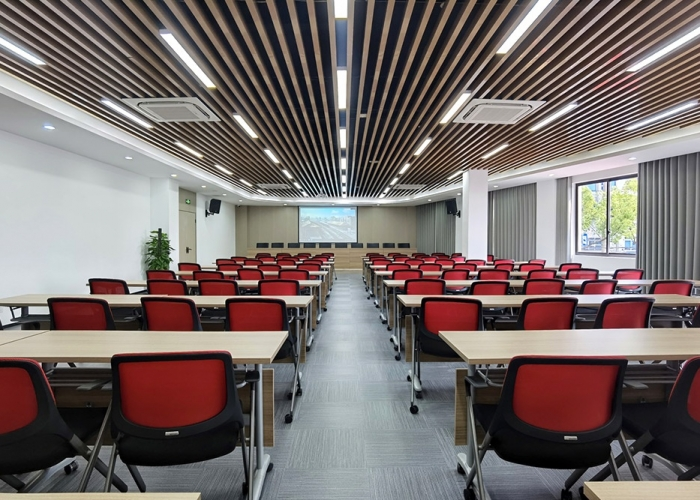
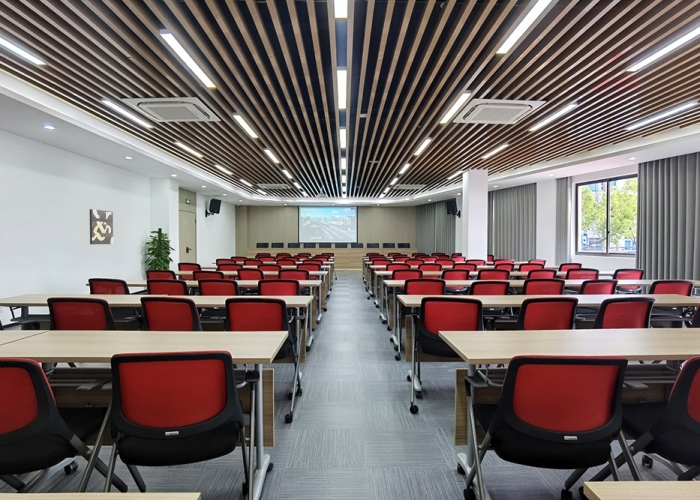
+ wall art (101, 227)
